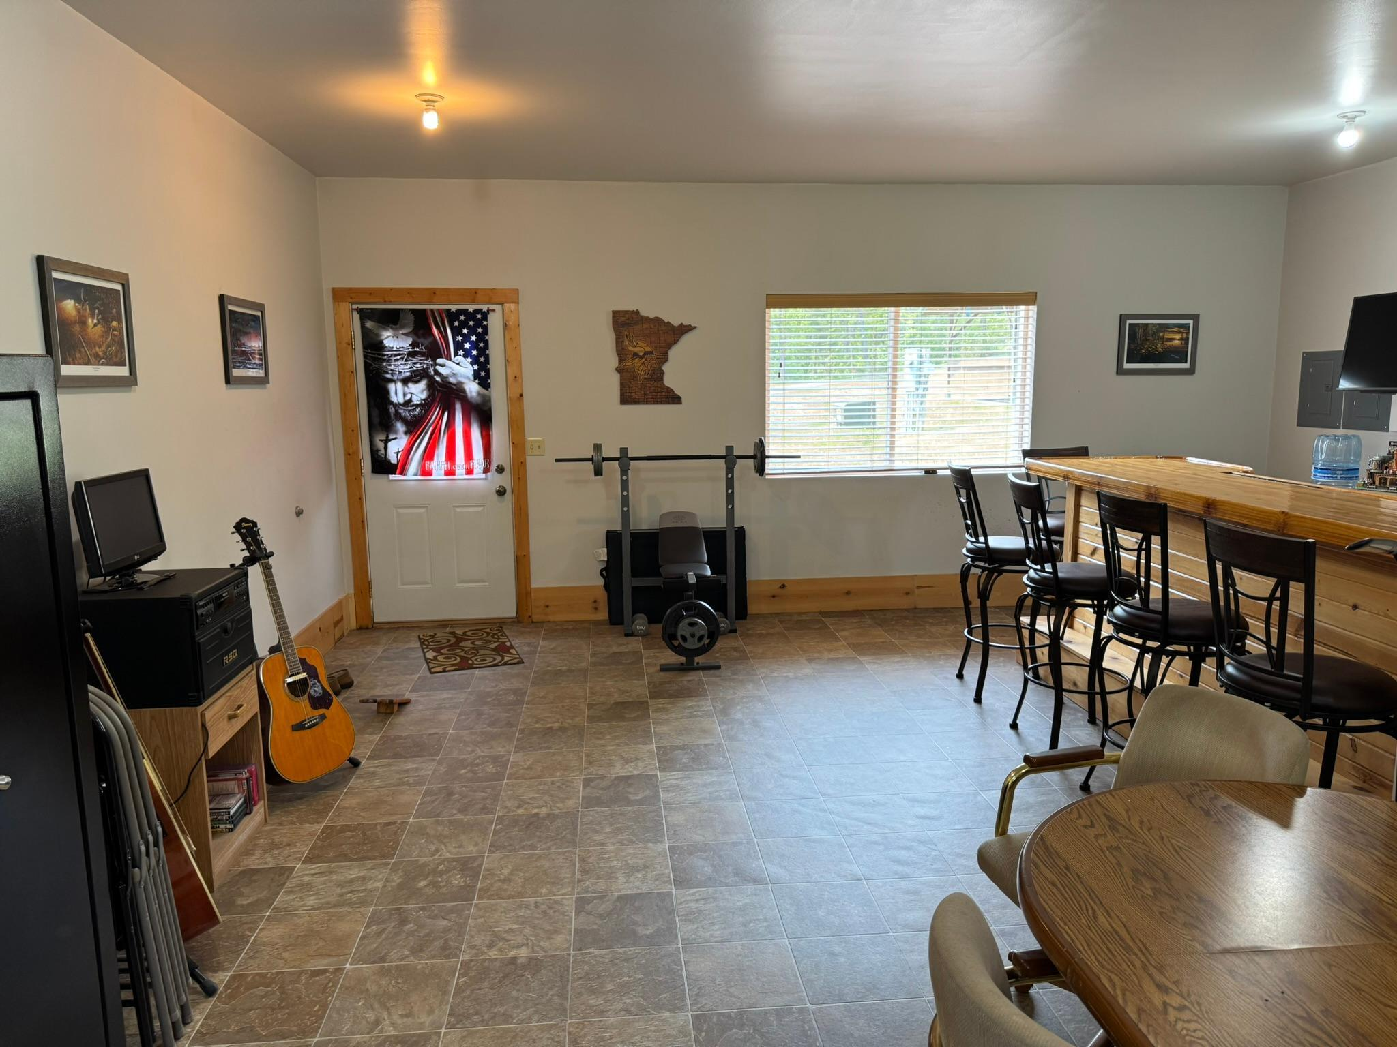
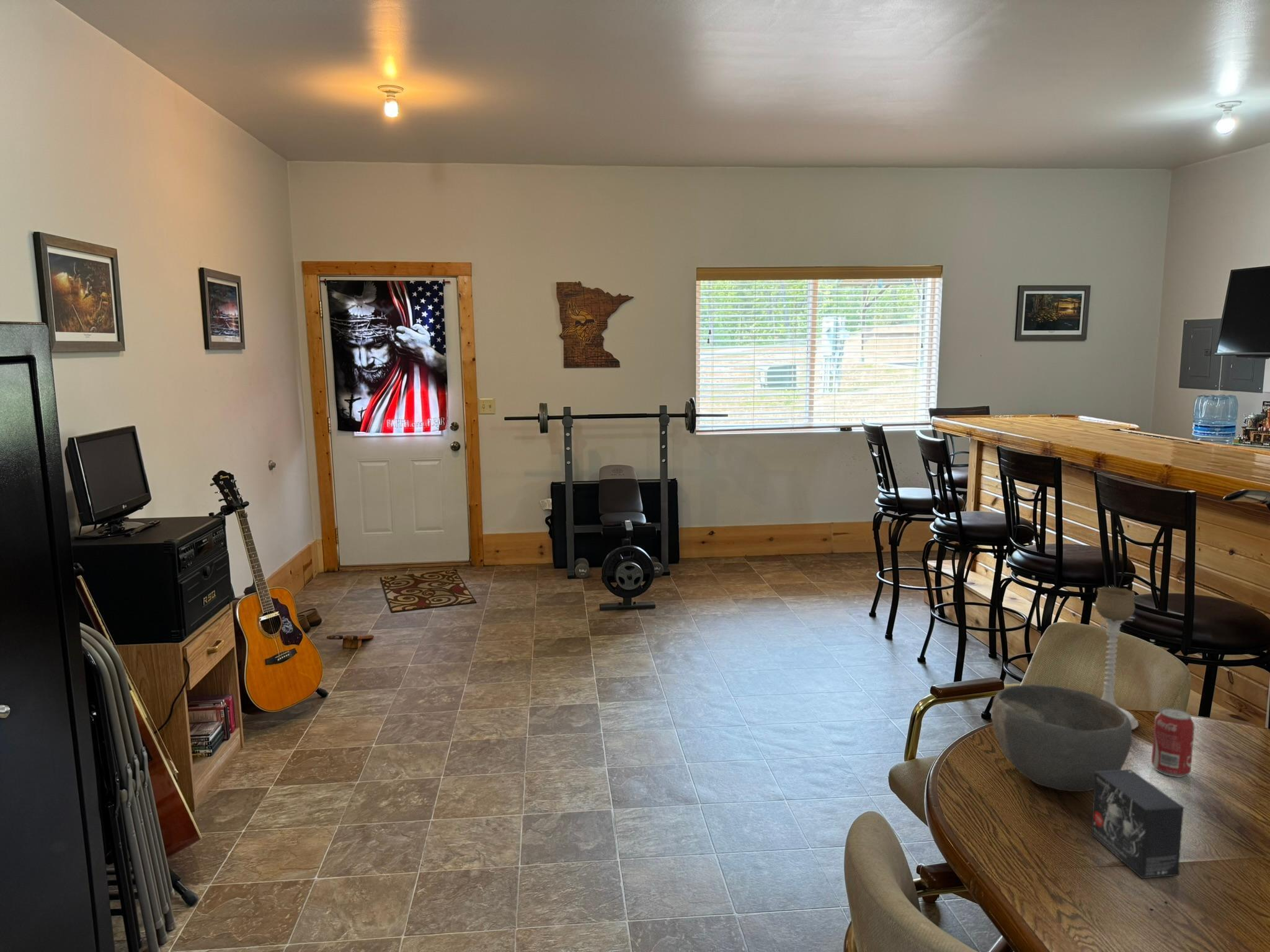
+ bowl (1059, 740)
+ candle holder (1111, 655)
+ small box (1135, 821)
+ beverage can (1173, 741)
